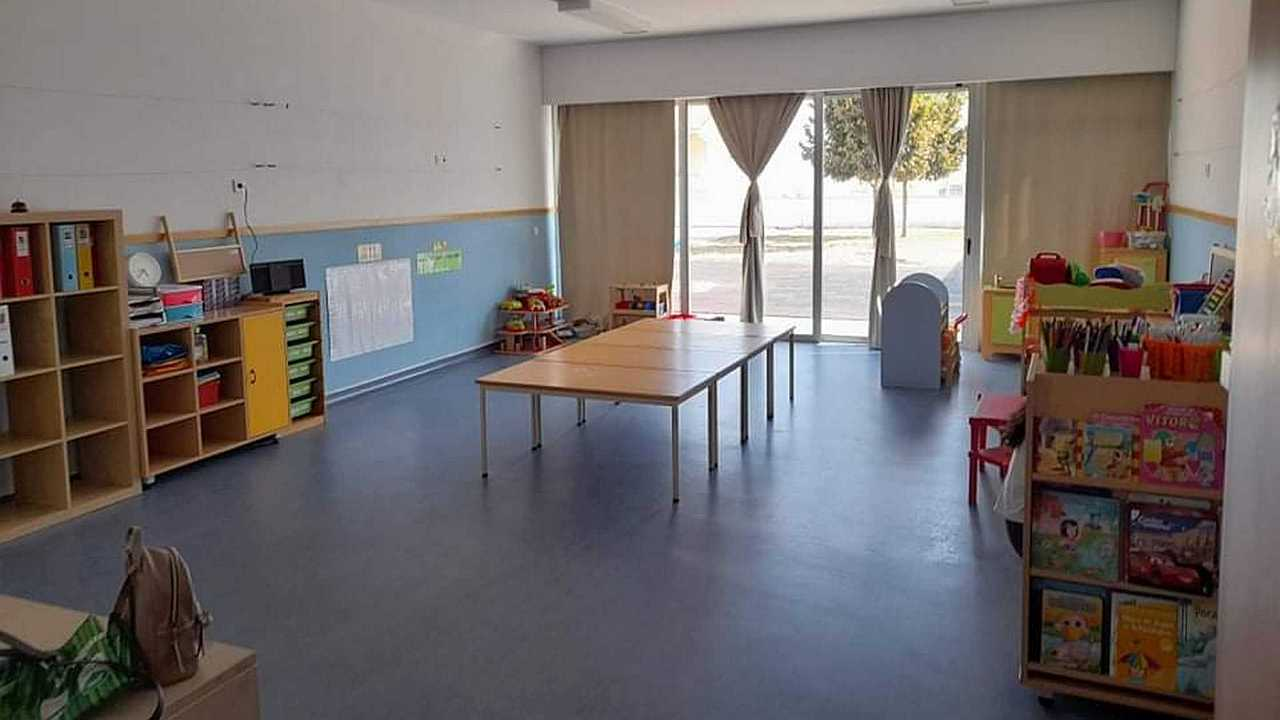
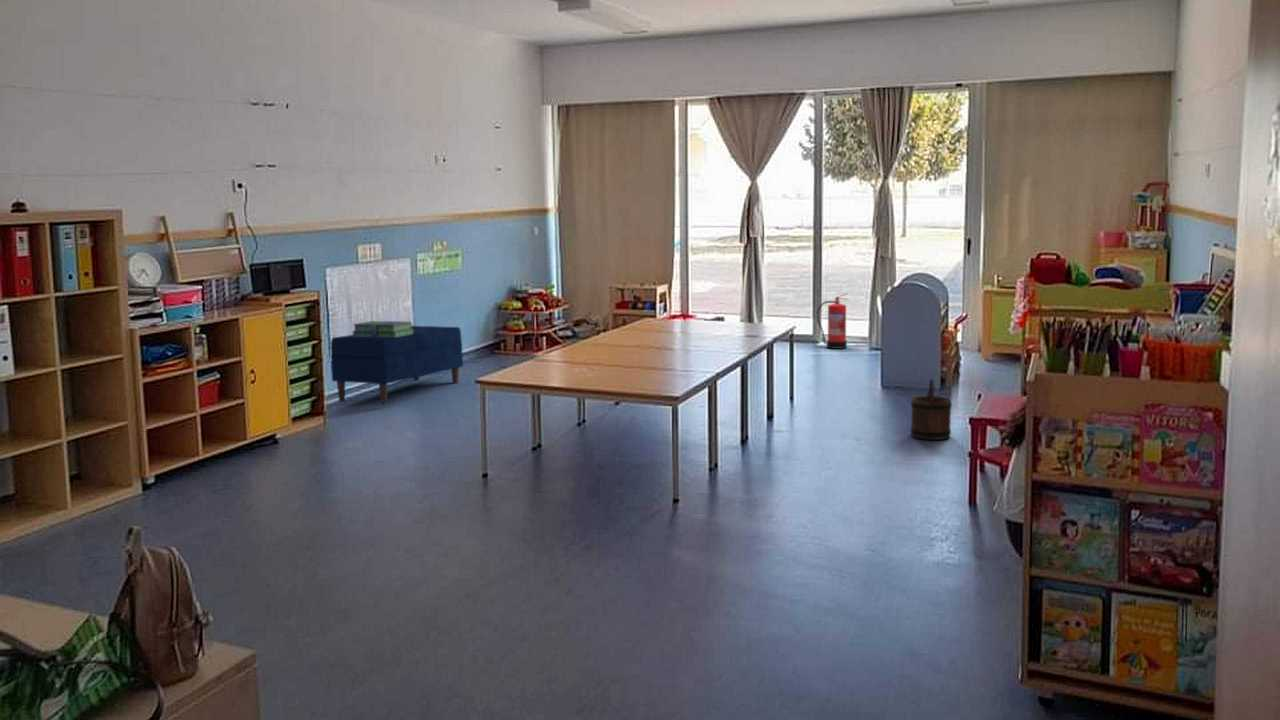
+ bucket (931, 407)
+ stack of books (382, 328)
+ fire extinguisher (832, 320)
+ bench (400, 362)
